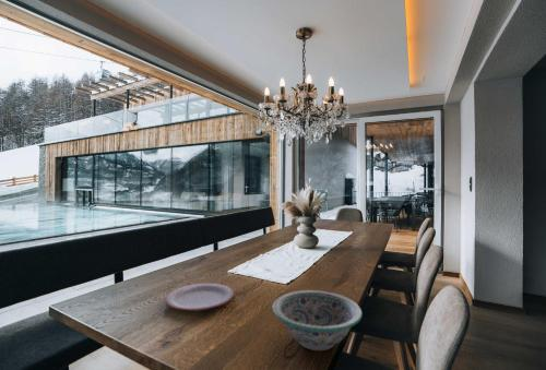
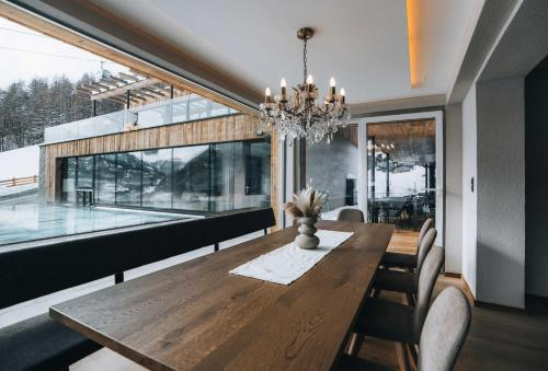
- plate (200, 297)
- decorative bowl (316, 323)
